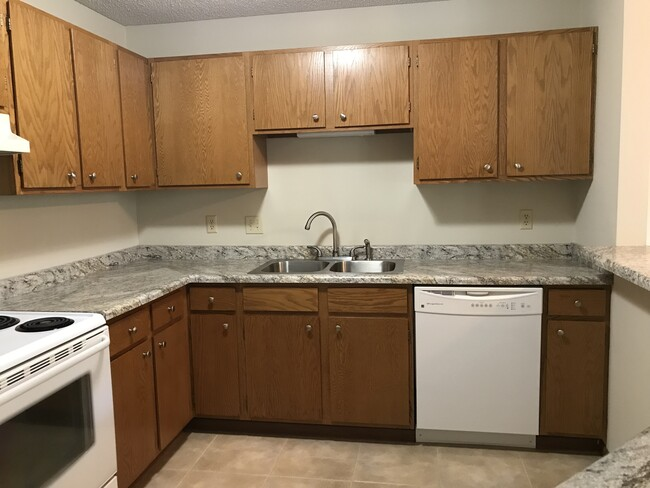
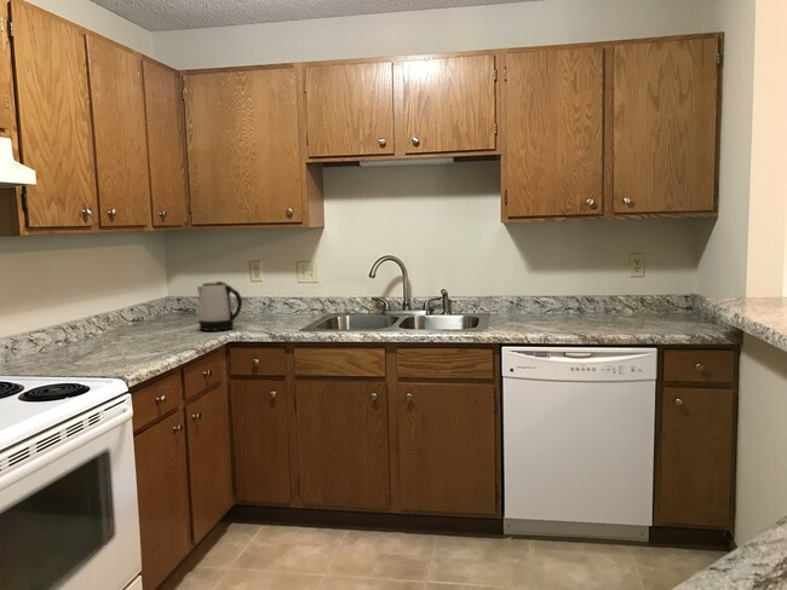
+ kettle (219, 305)
